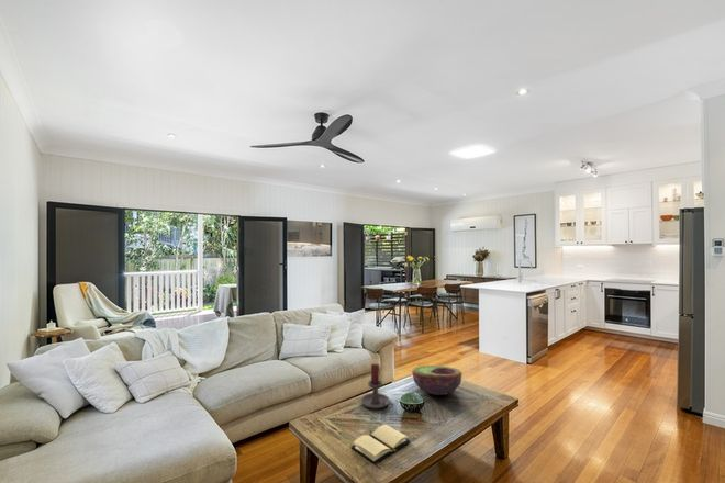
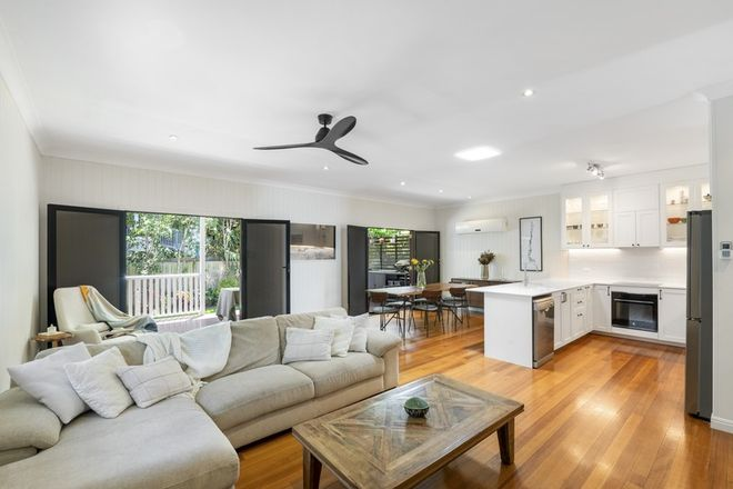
- book (381, 441)
- bowl (436, 379)
- candle holder (378, 384)
